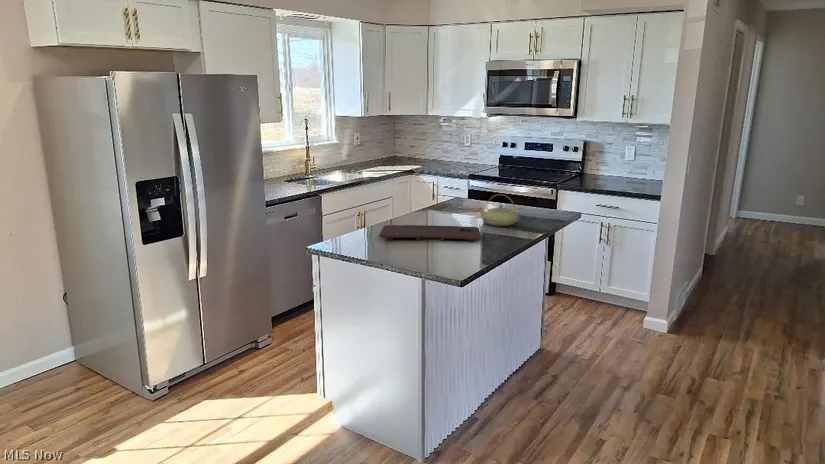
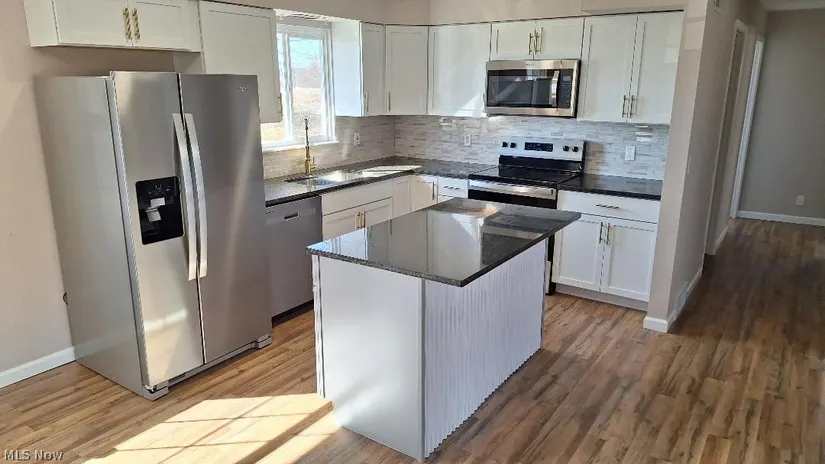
- cutting board (430, 233)
- teapot (498, 208)
